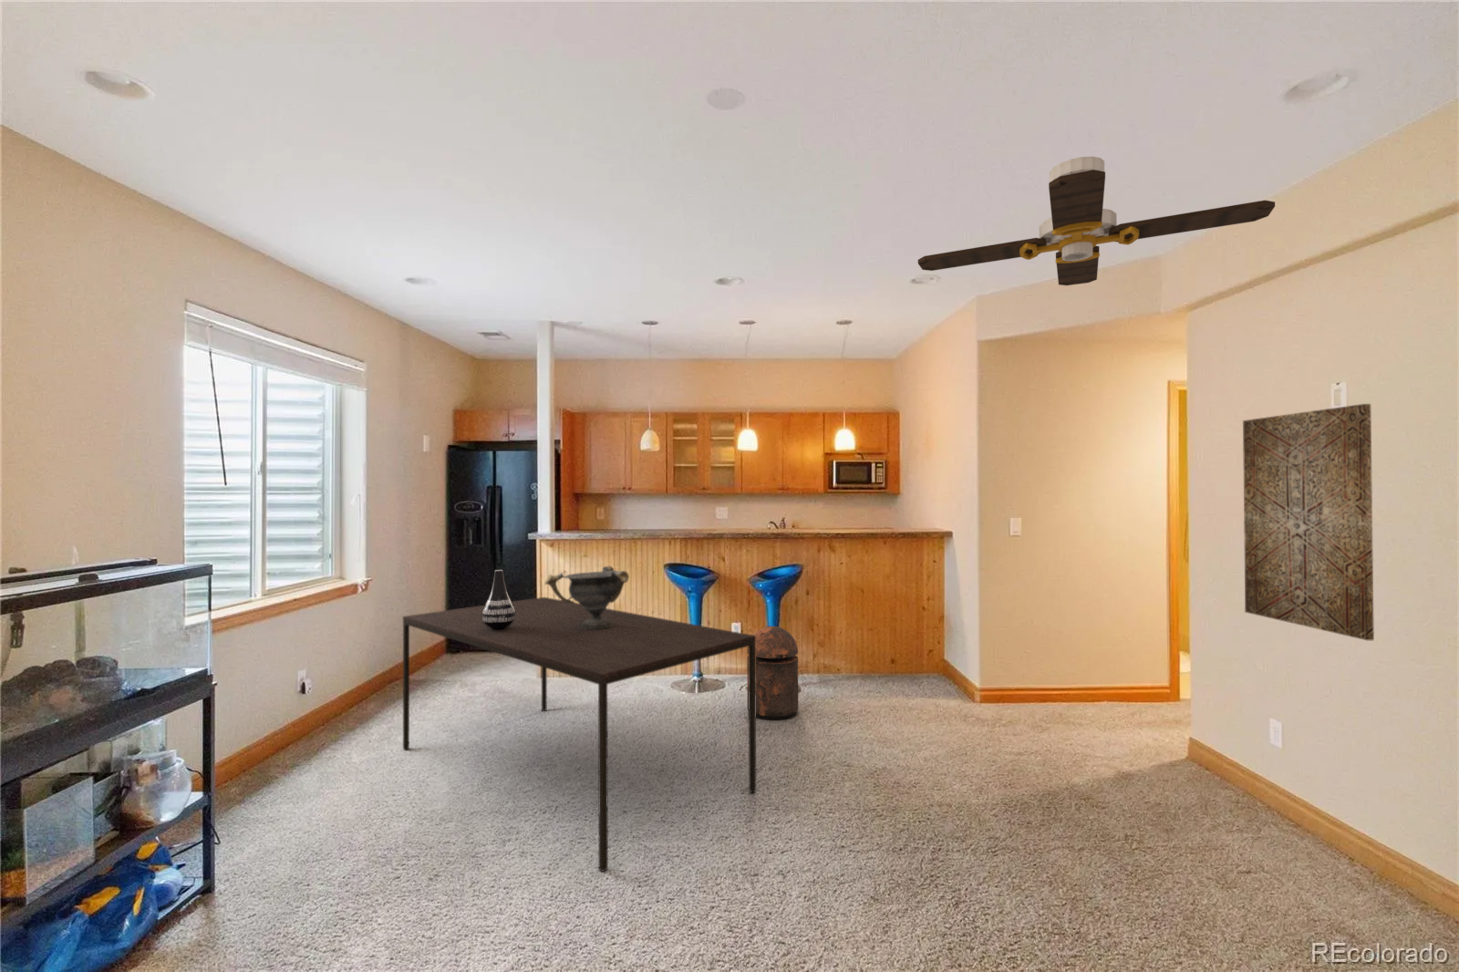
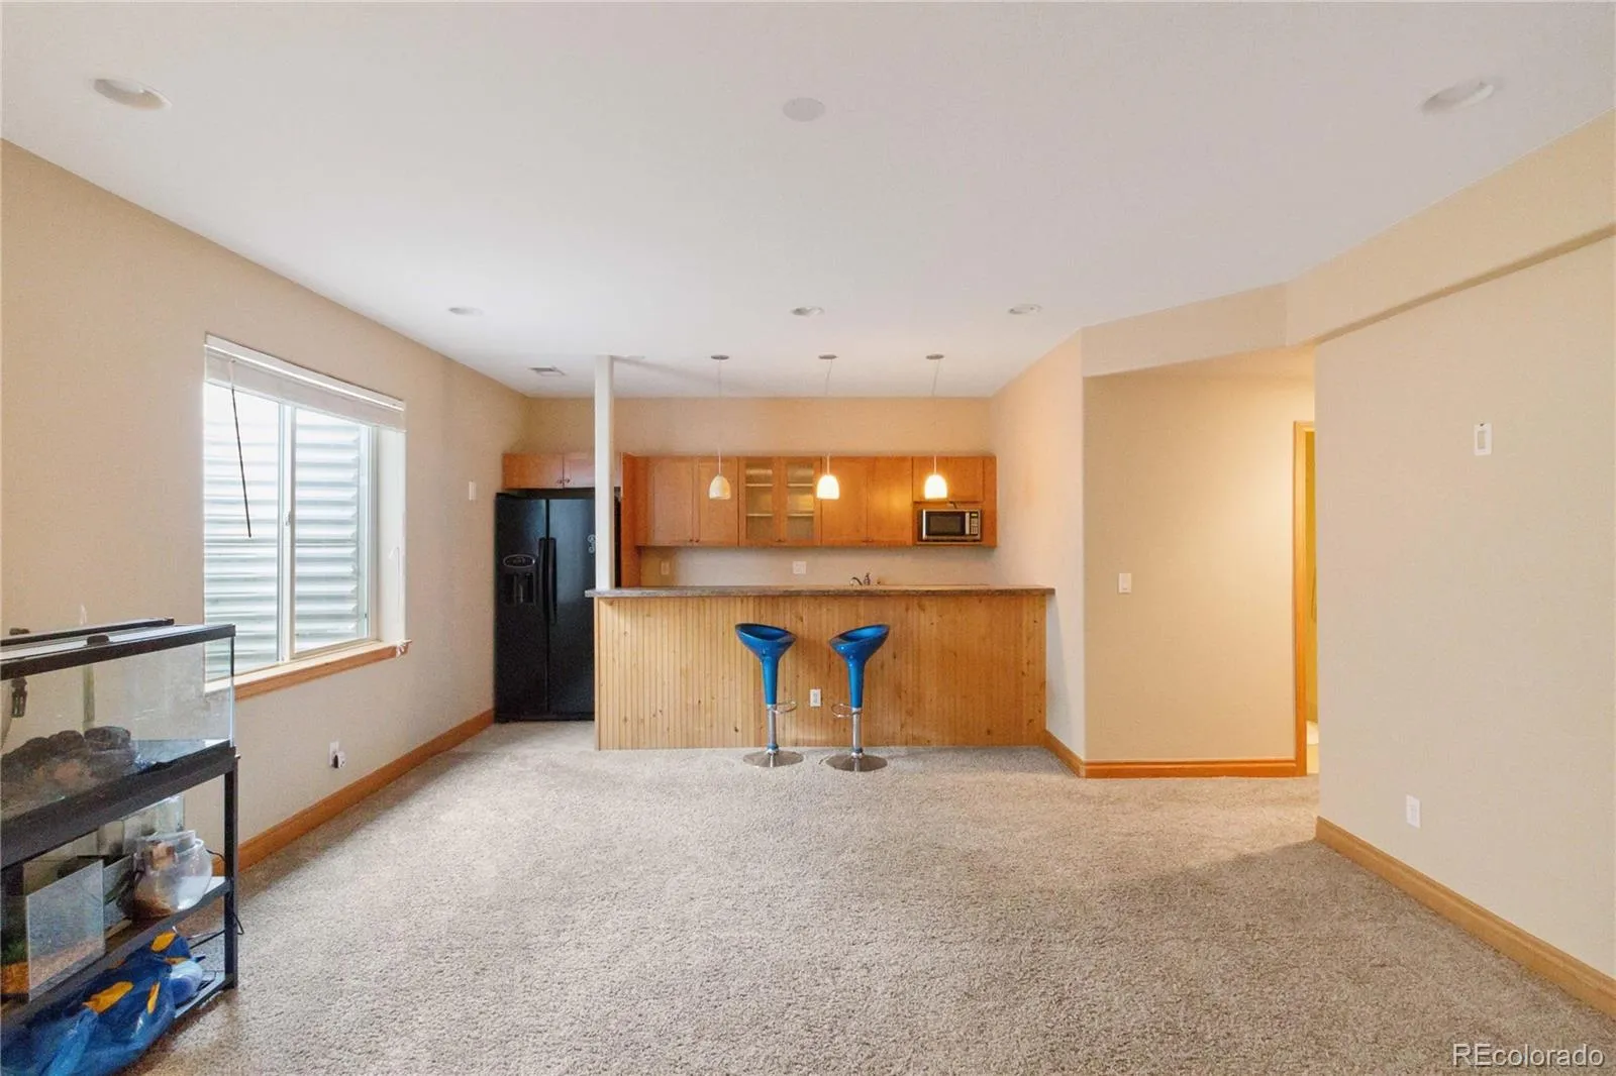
- dining table (547, 696)
- vase (499, 599)
- decorative bowl (594, 598)
- trash can (772, 669)
- wall art (1302, 519)
- ceiling fan (1076, 213)
